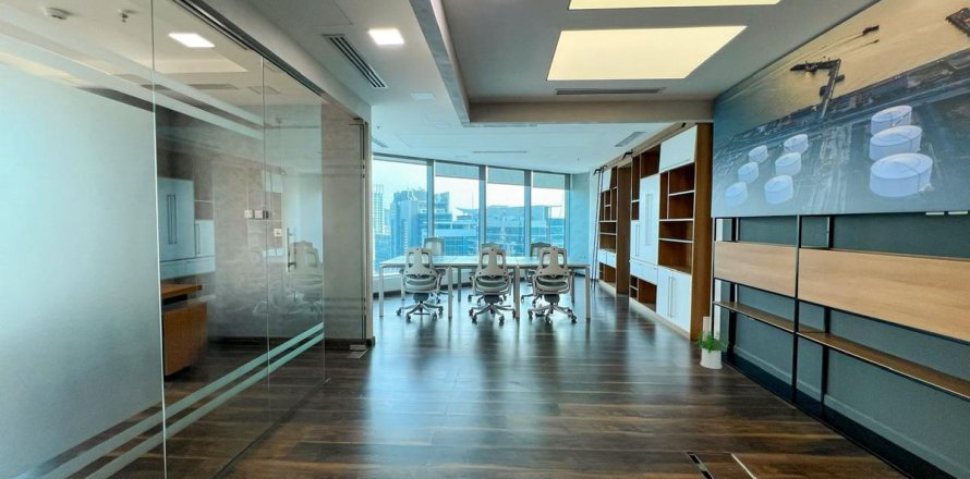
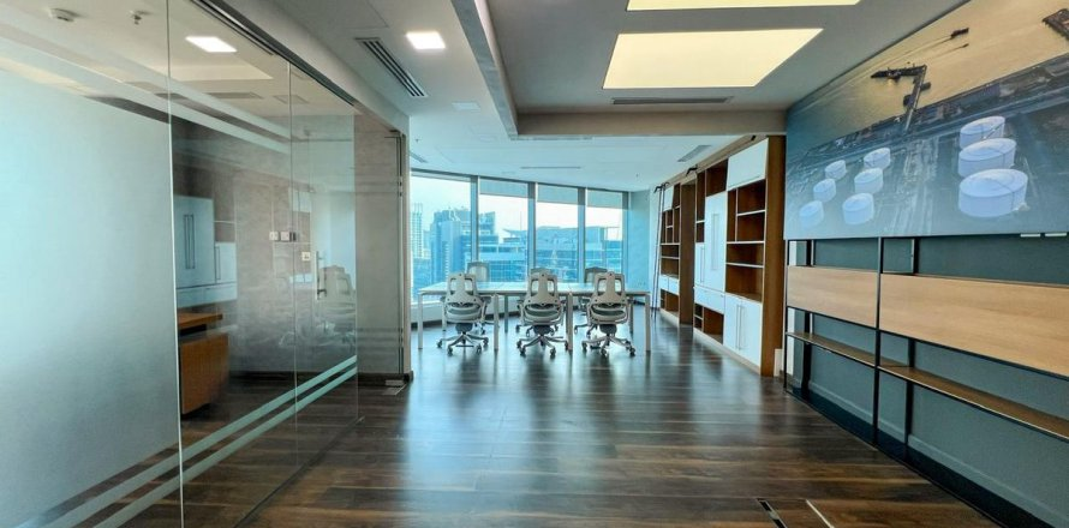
- potted plant (710, 347)
